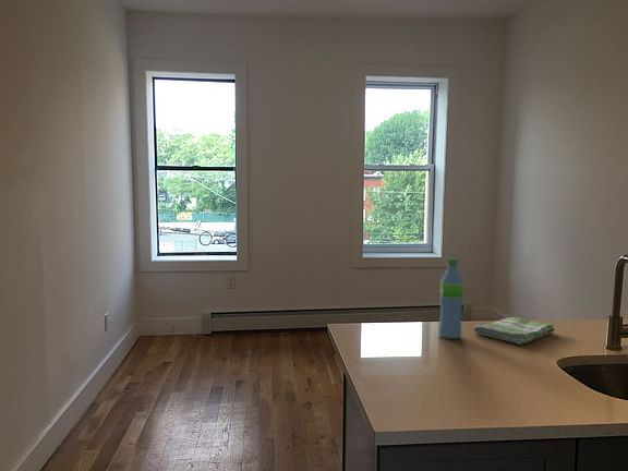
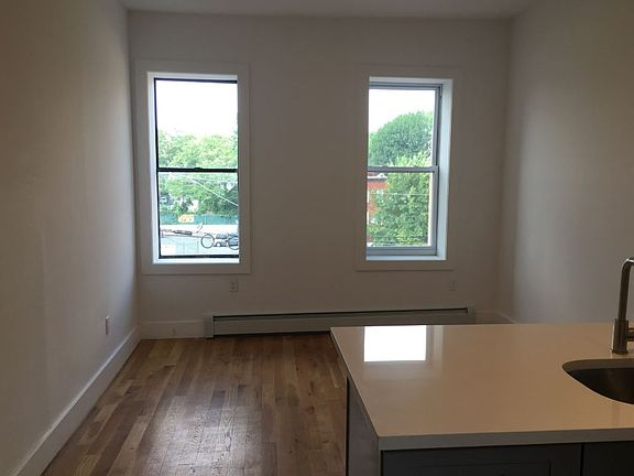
- dish towel (514, 327)
- water bottle (450, 298)
